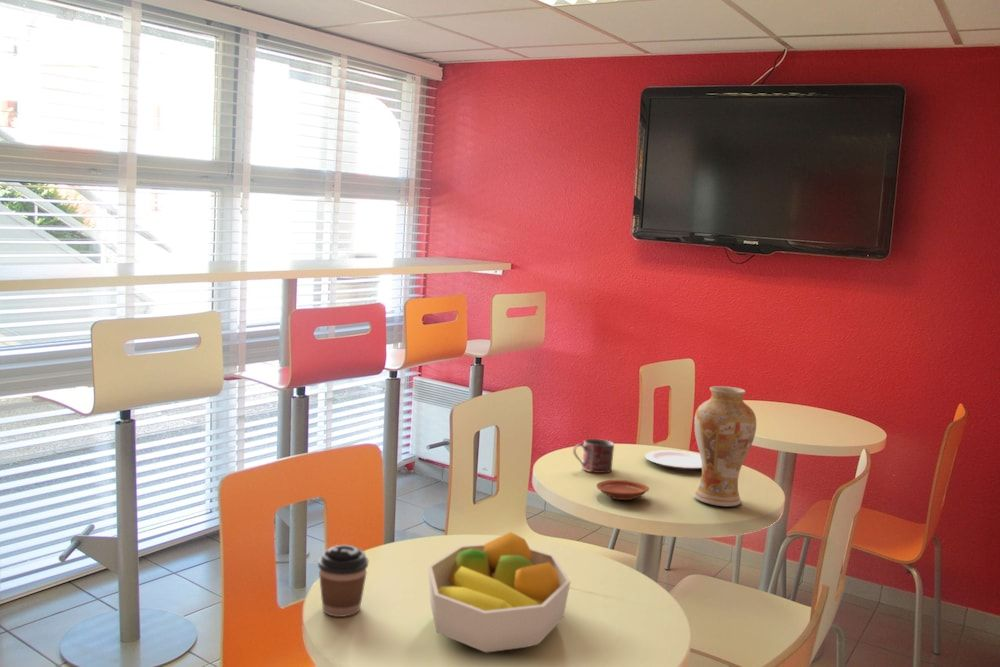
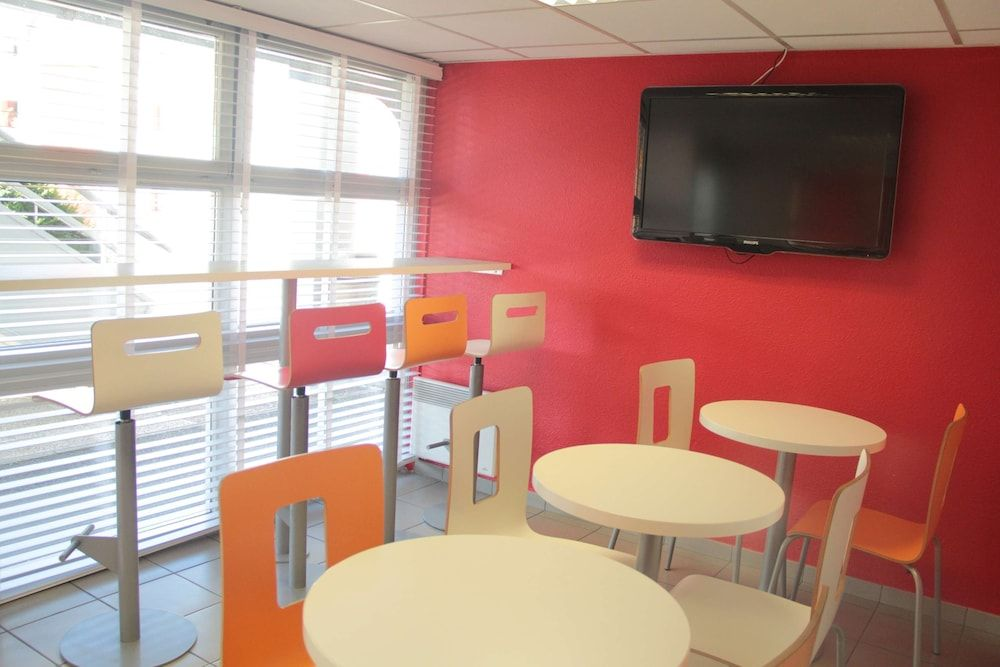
- coffee cup (342, 577)
- vase (723, 445)
- fruit bowl (497, 586)
- plate (679, 461)
- mug (592, 455)
- plate (622, 491)
